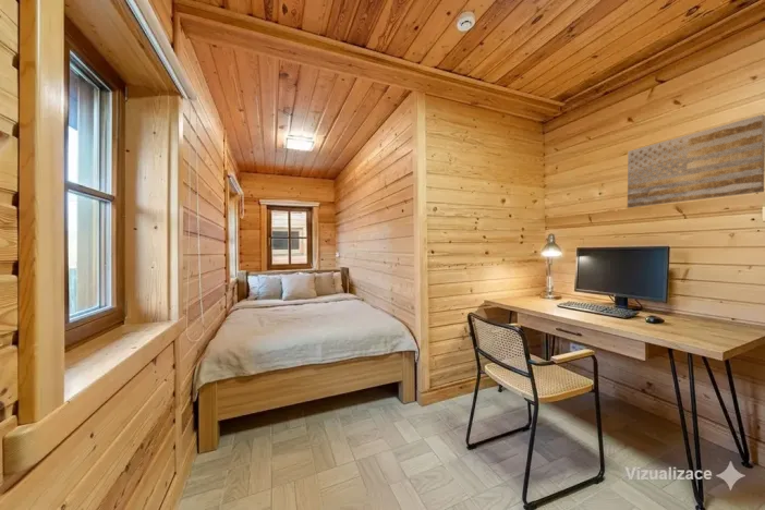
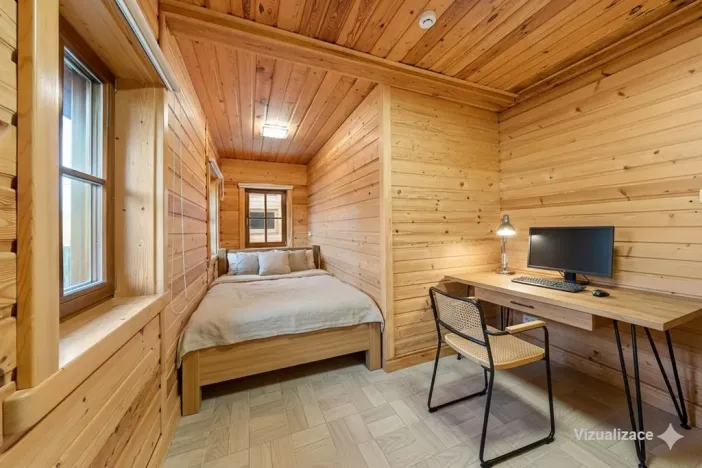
- wall art (685, 168)
